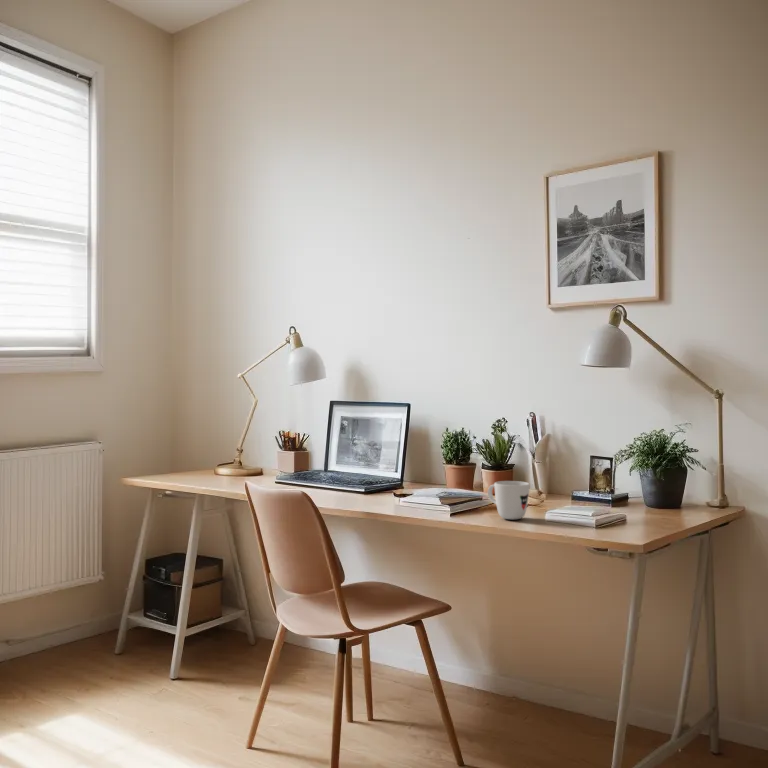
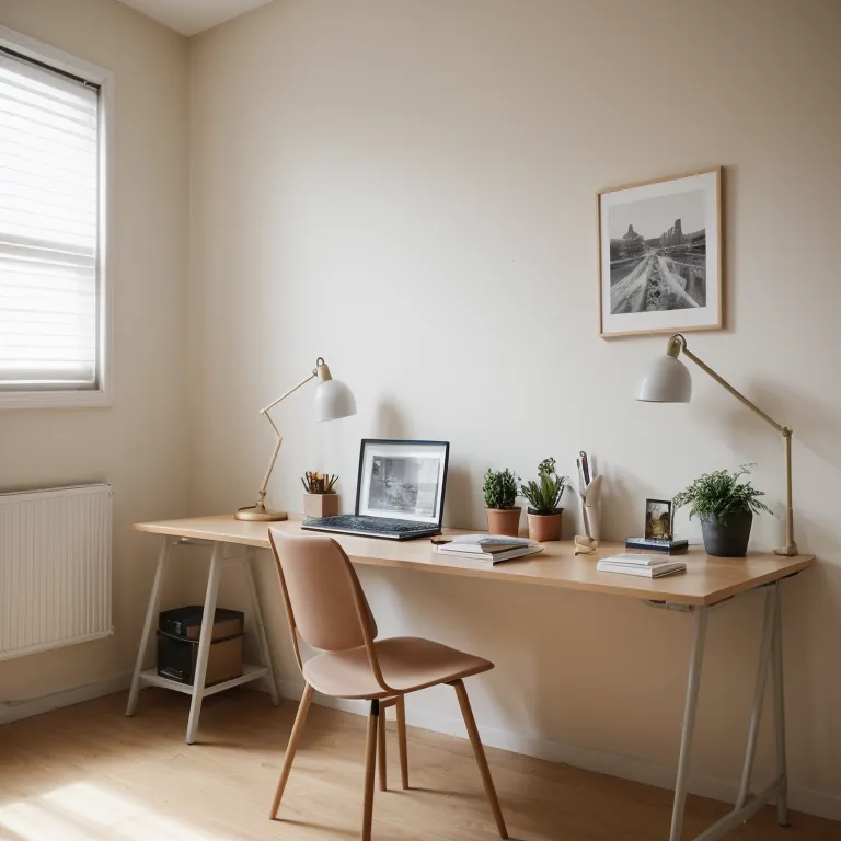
- mug (506, 499)
